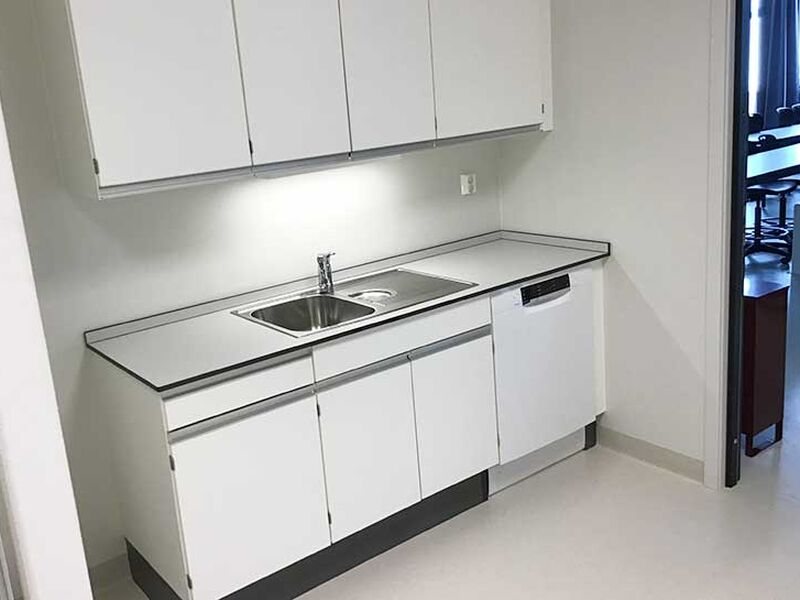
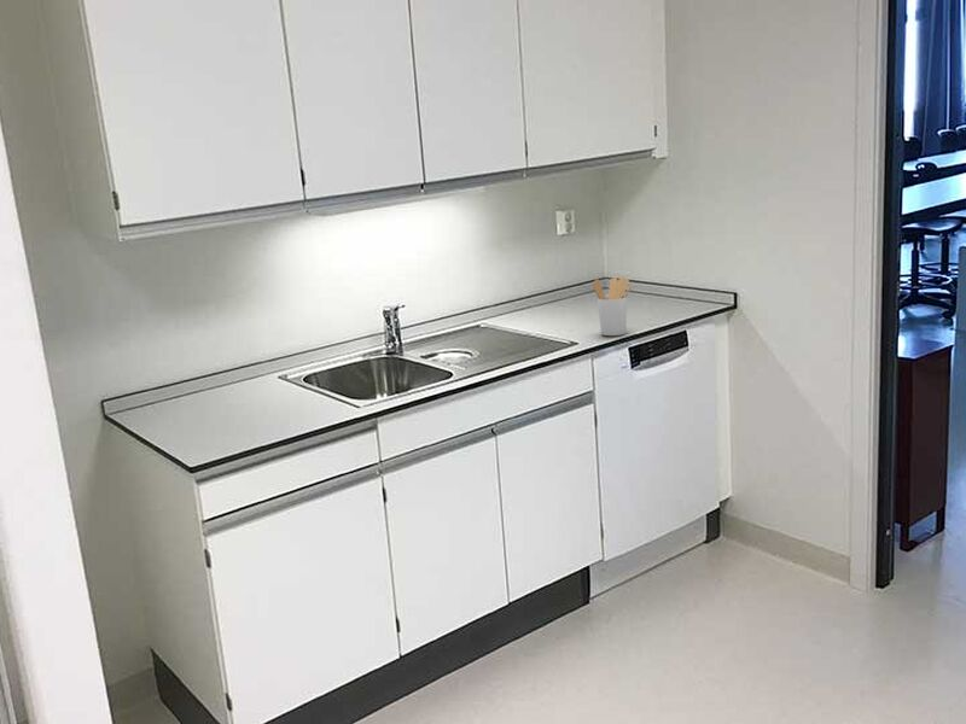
+ utensil holder (615, 304)
